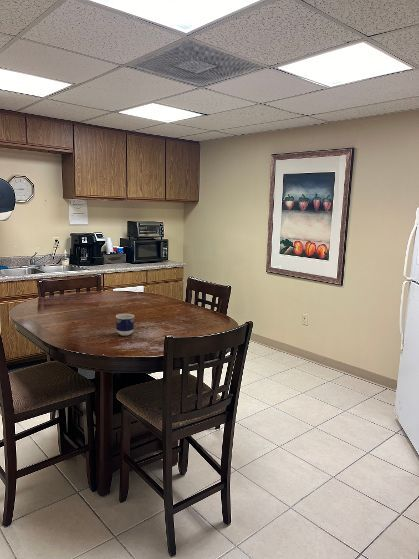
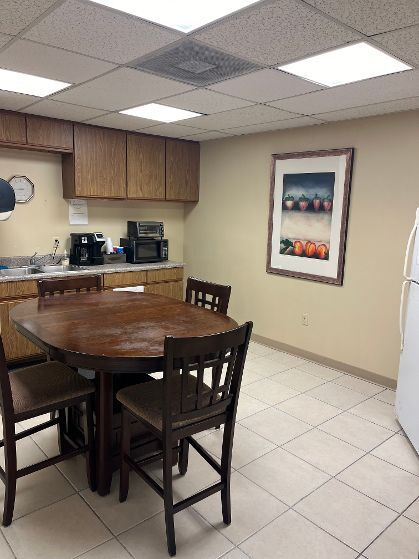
- cup (125, 325)
